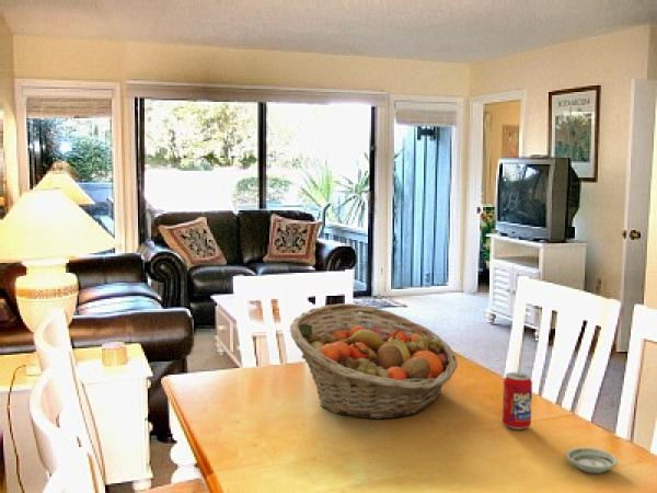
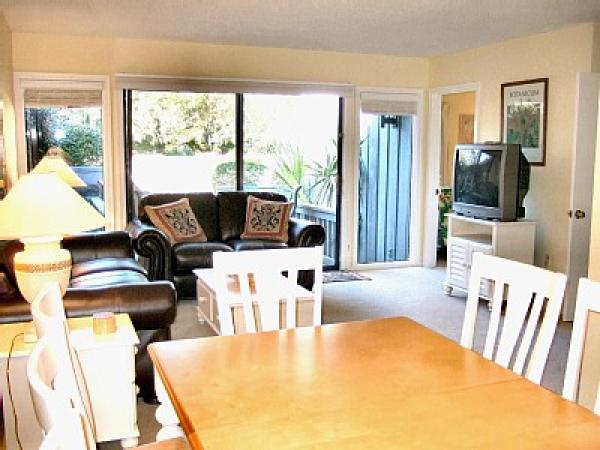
- fruit basket (373, 356)
- saucer (590, 462)
- beverage can (517, 400)
